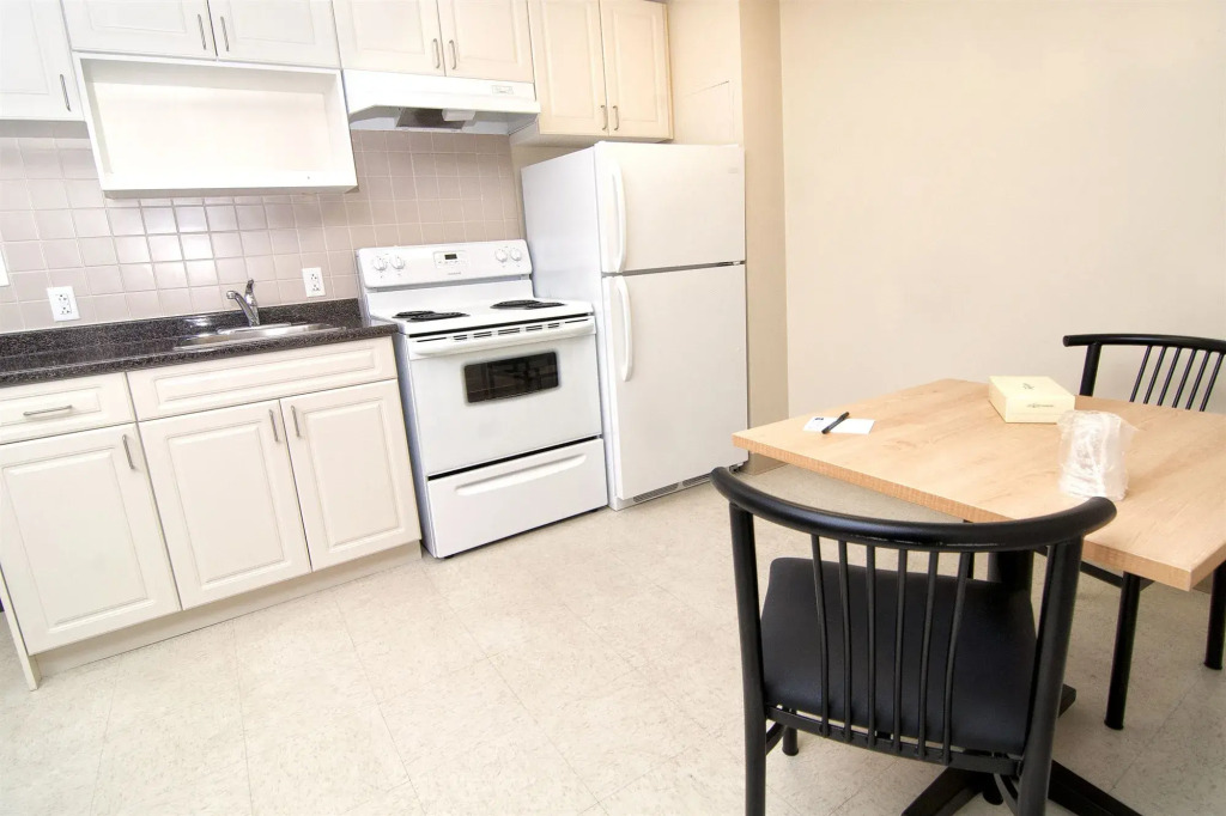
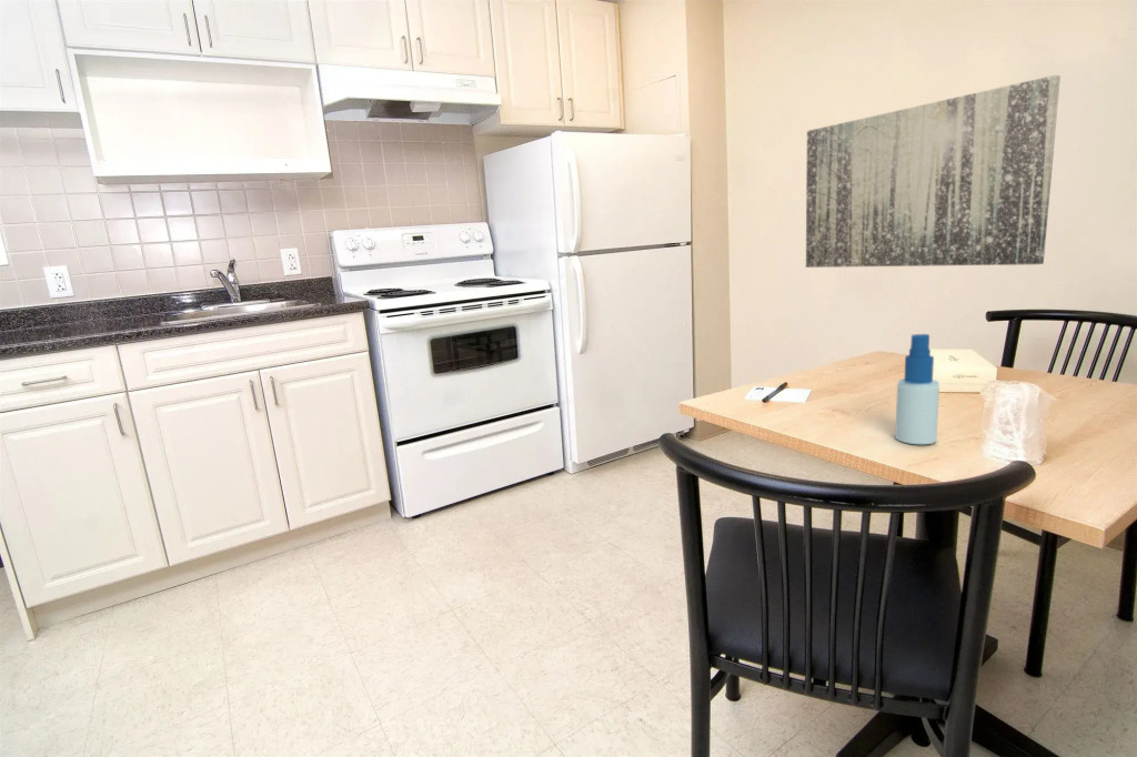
+ spray bottle (917, 387)
+ wall art (909, 189)
